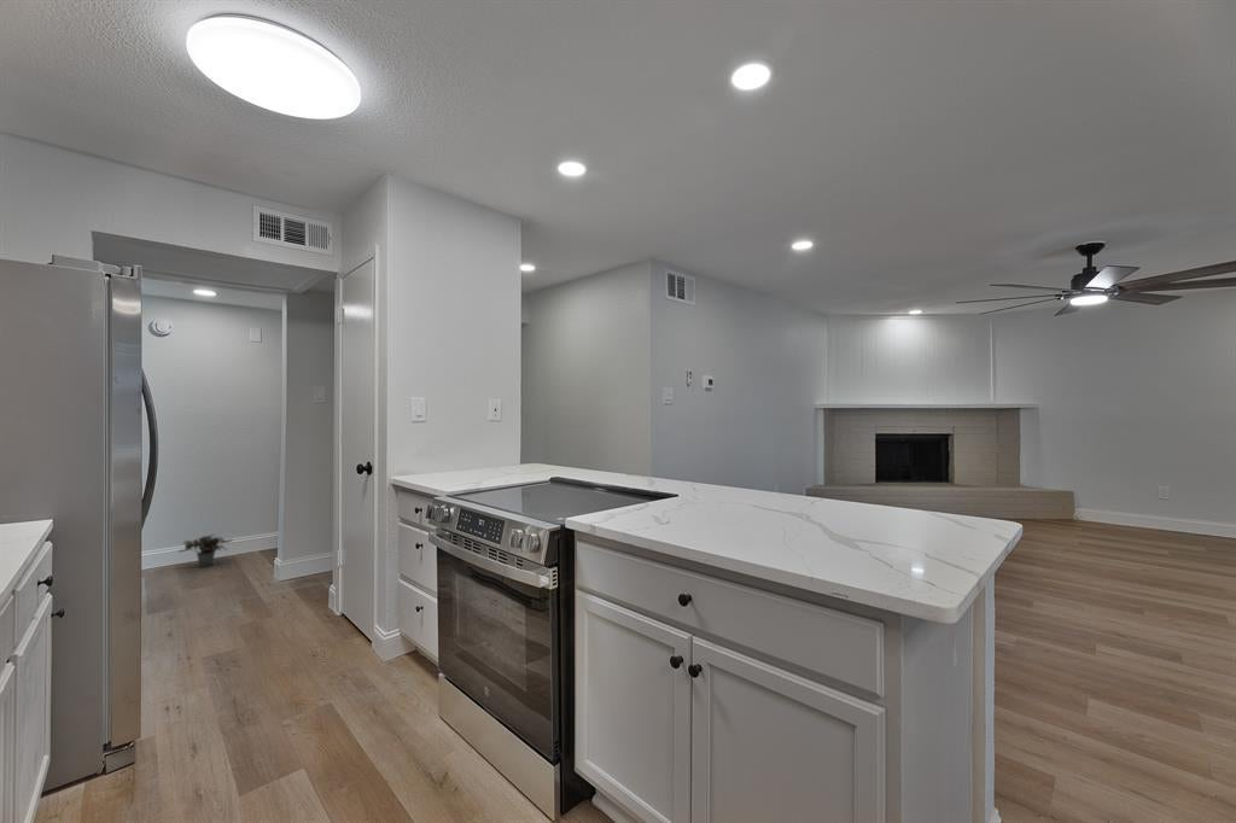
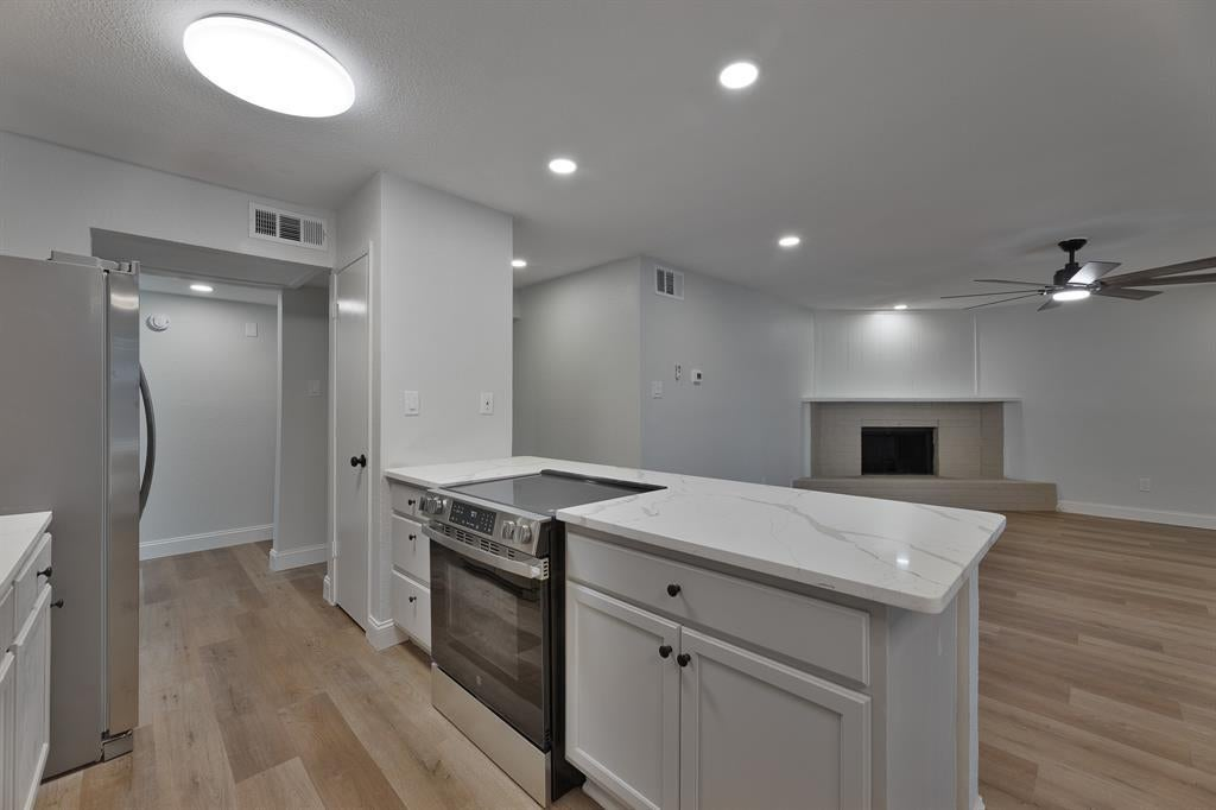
- potted plant (205, 550)
